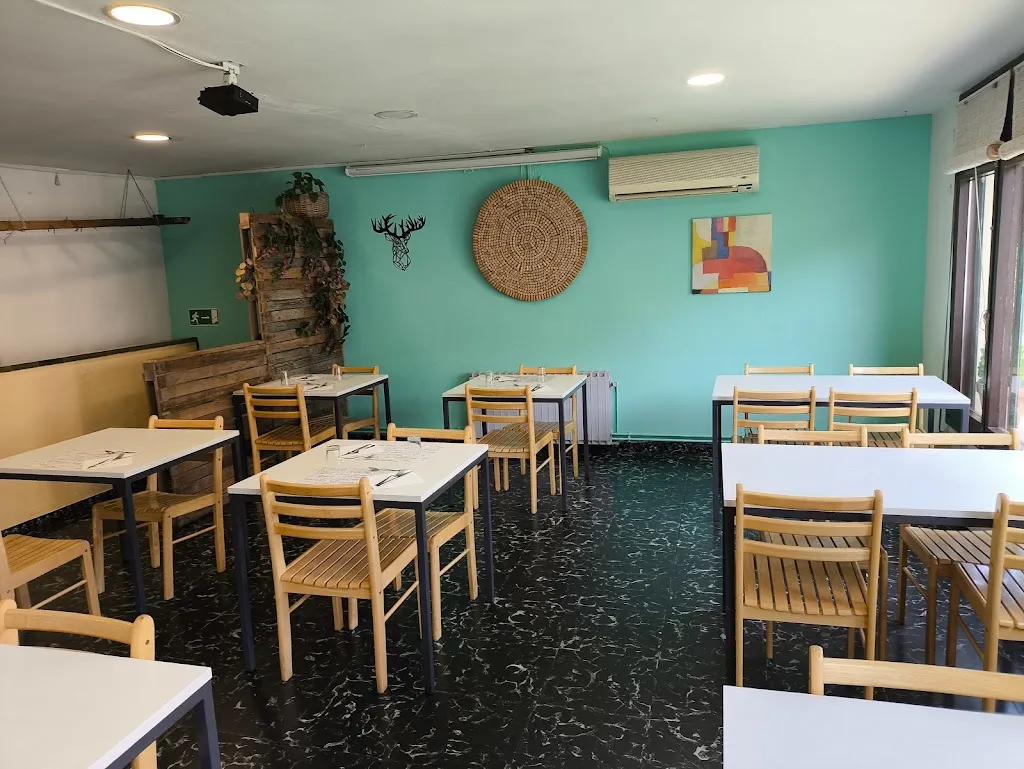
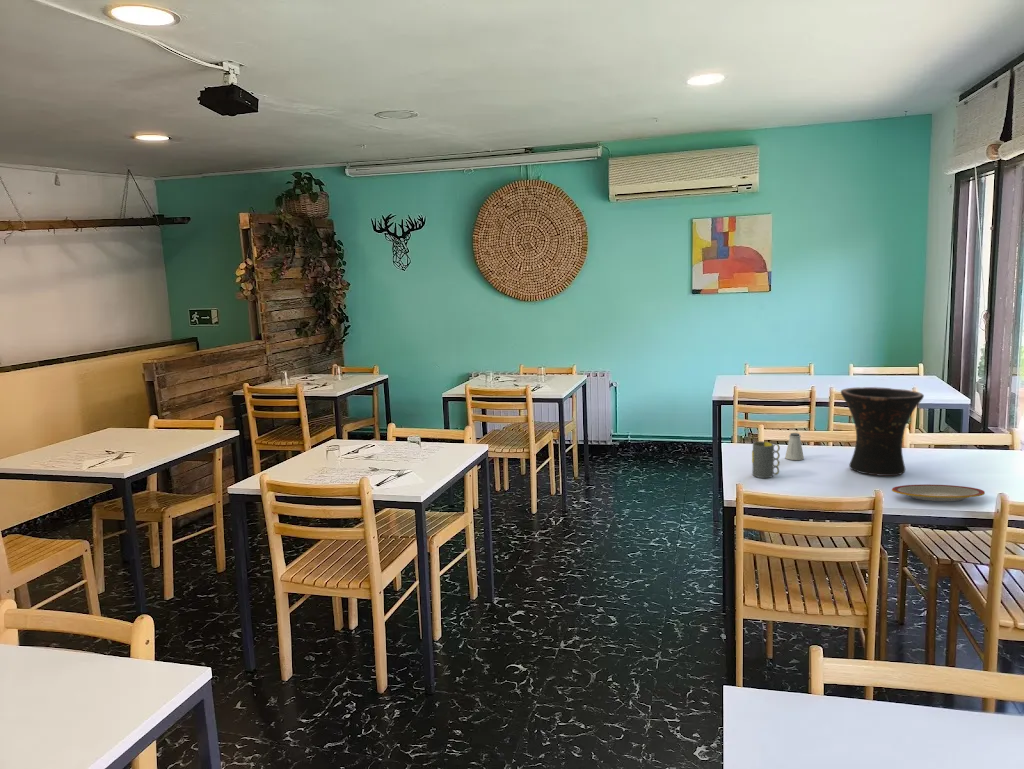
+ vase (879, 431)
+ mug (765, 459)
+ saltshaker (794, 445)
+ plate (937, 494)
